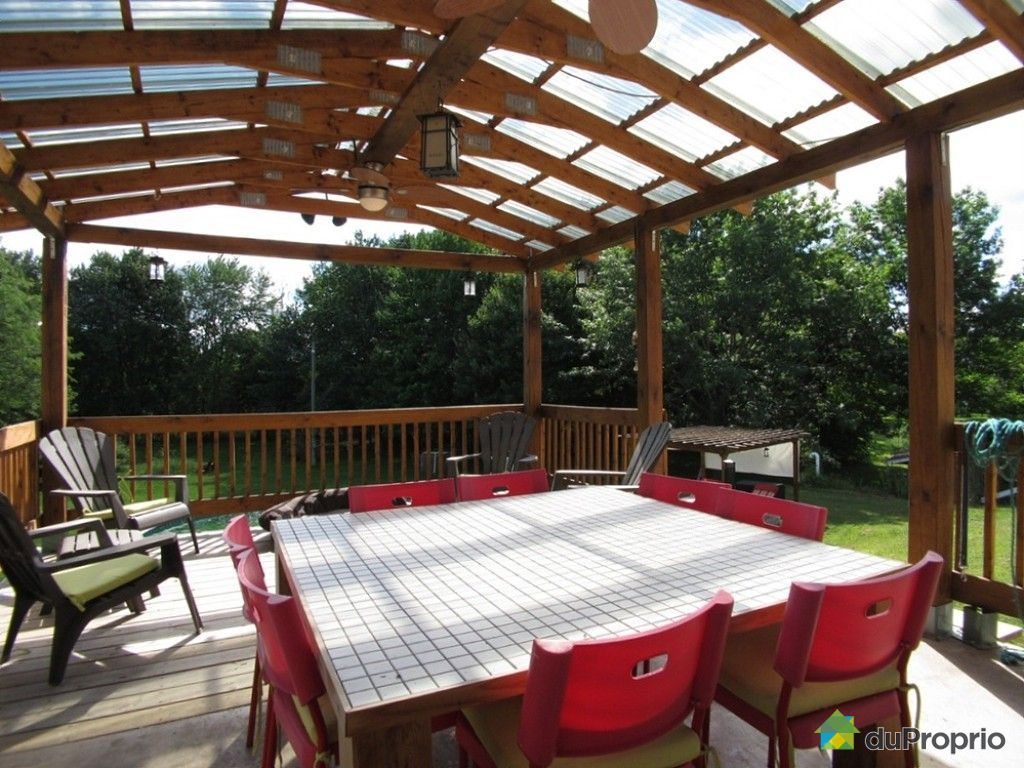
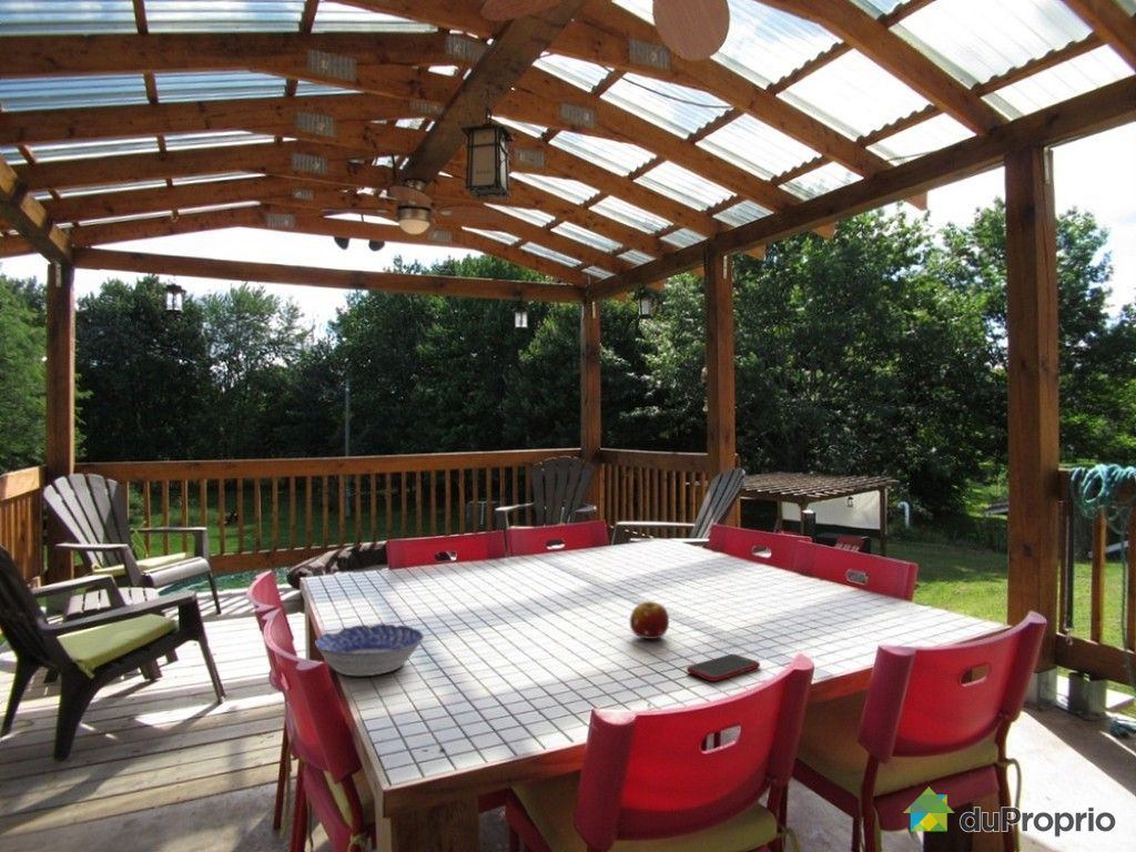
+ fruit (649, 620)
+ cell phone (723, 667)
+ bowl (371, 650)
